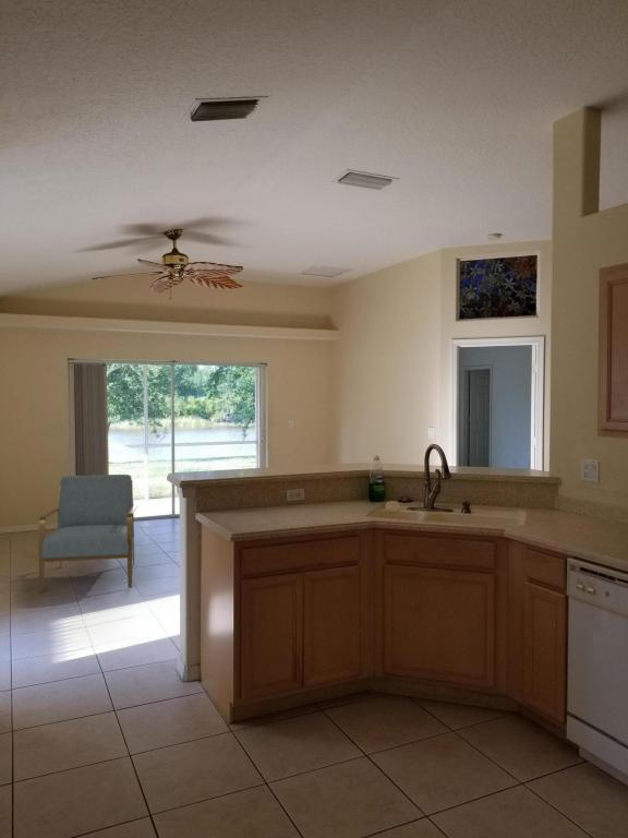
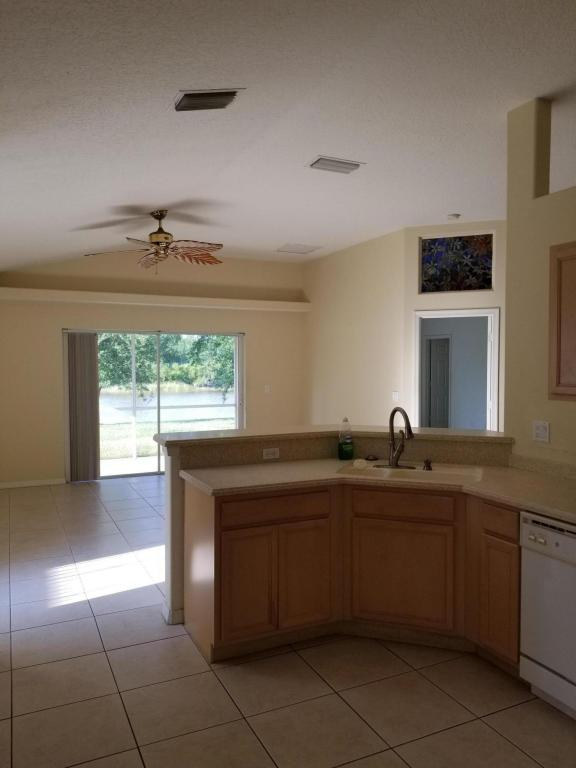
- chair (92, 529)
